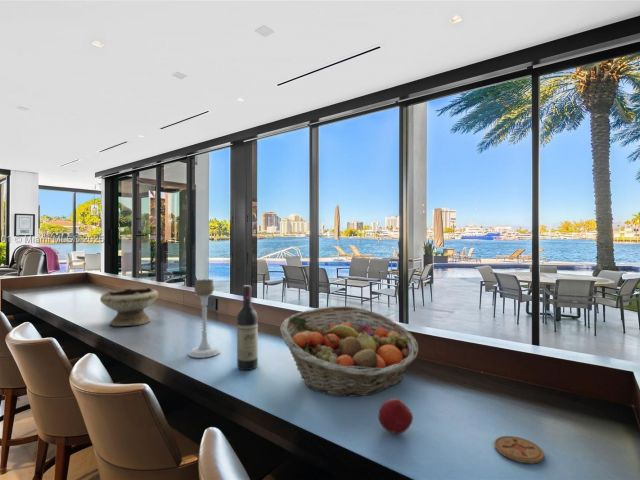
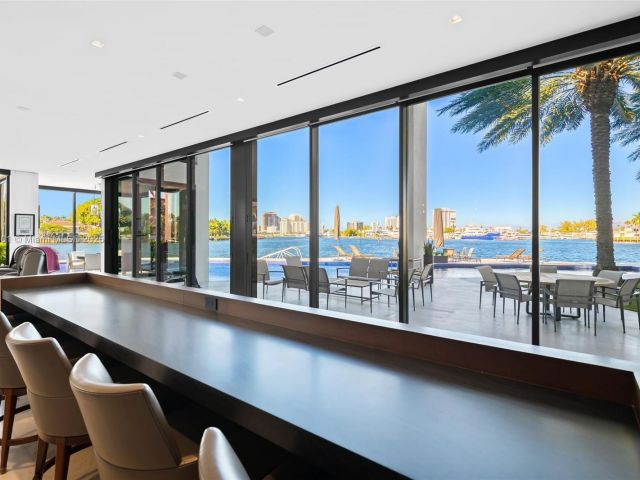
- bowl (130, 305)
- apple (395, 415)
- coaster (518, 448)
- fruit basket (350, 345)
- candle holder (204, 316)
- wine bottle (247, 326)
